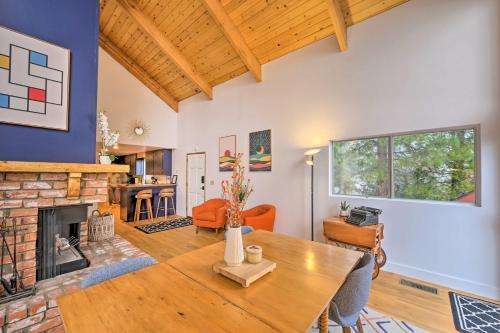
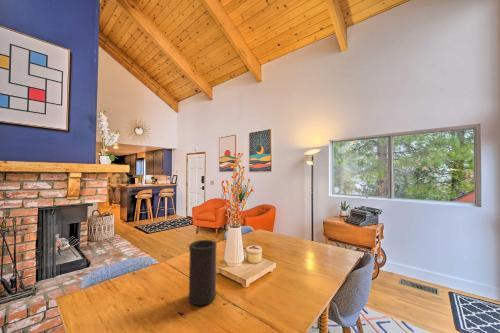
+ speaker (202, 271)
